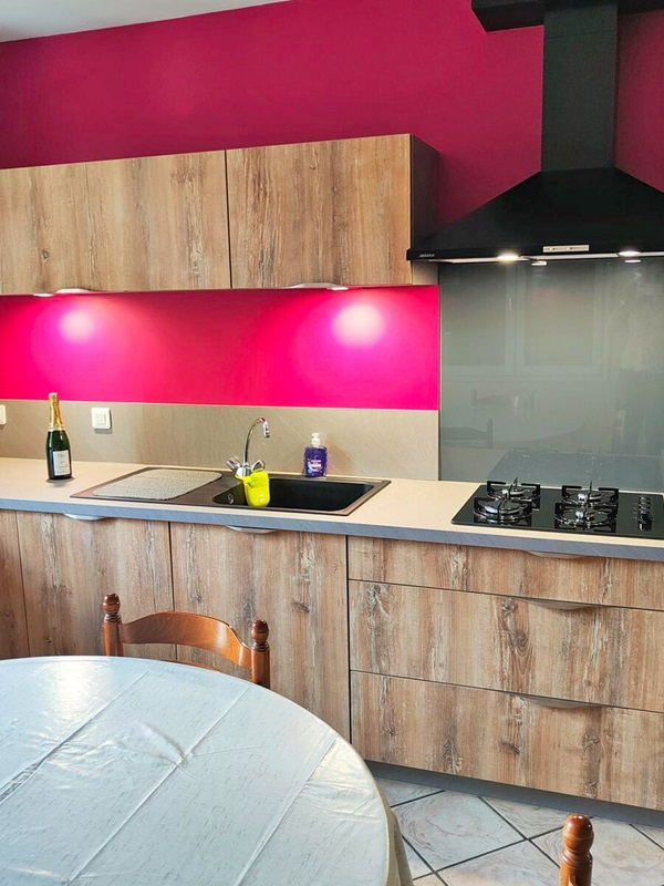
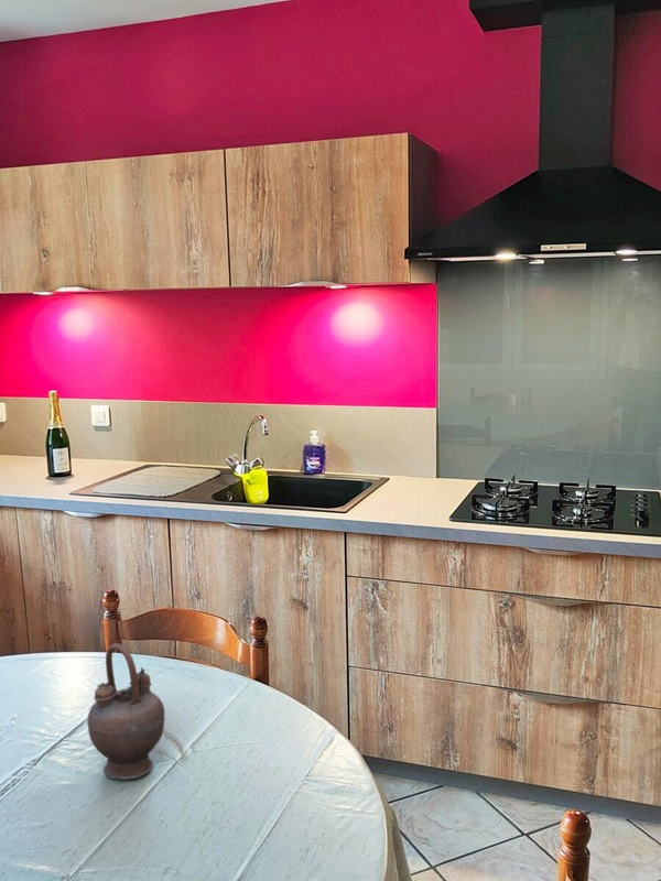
+ teapot (121, 704)
